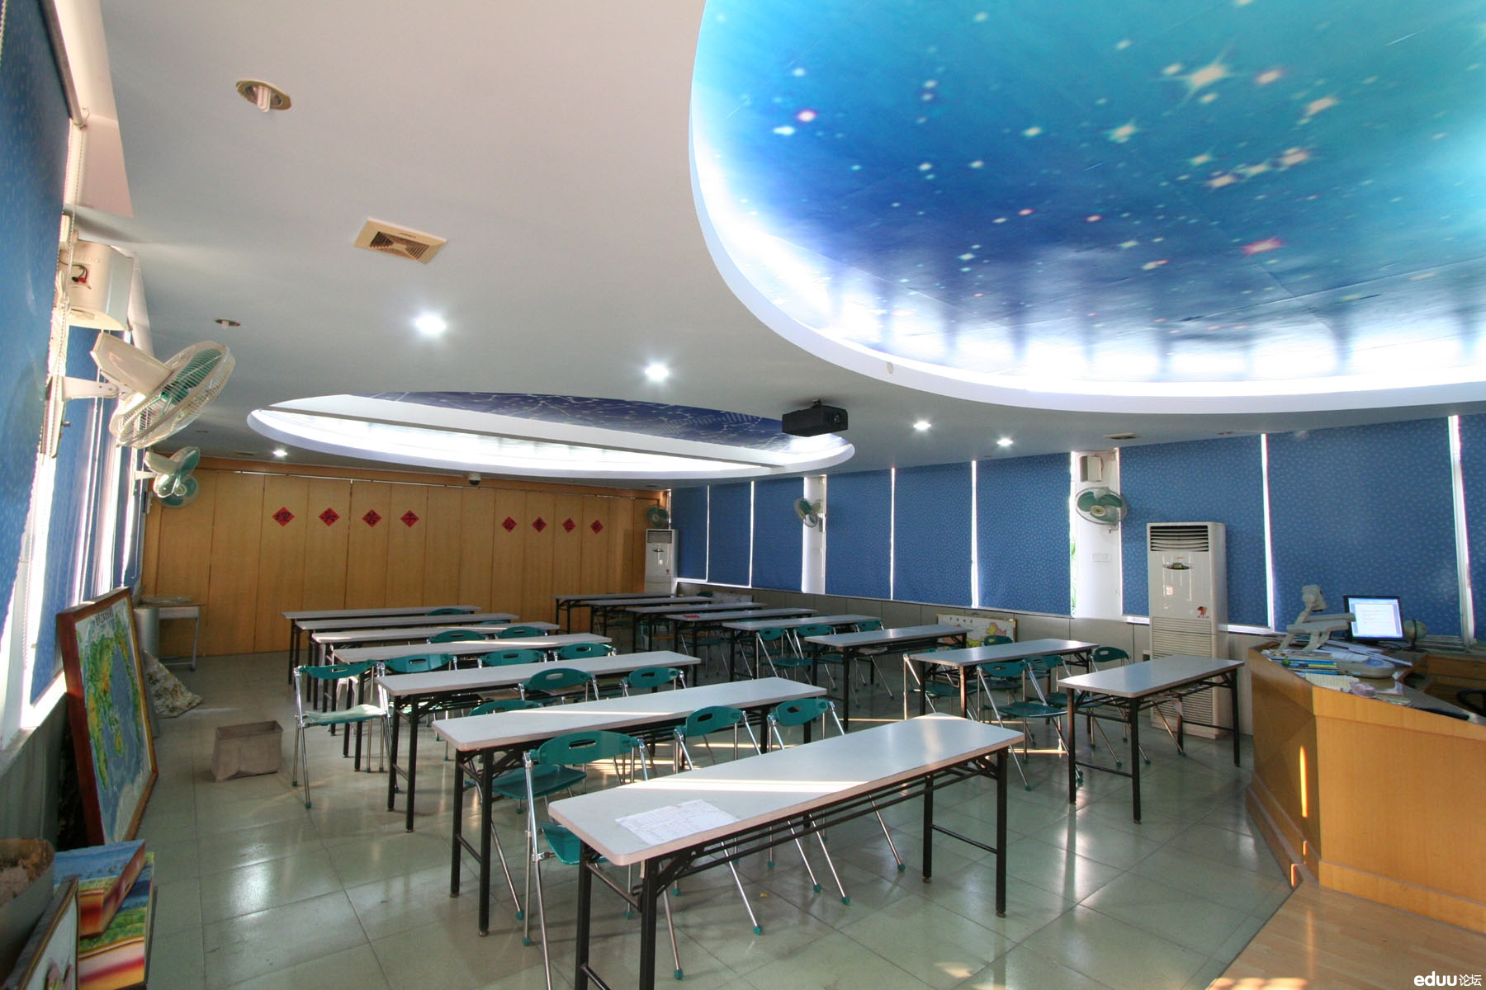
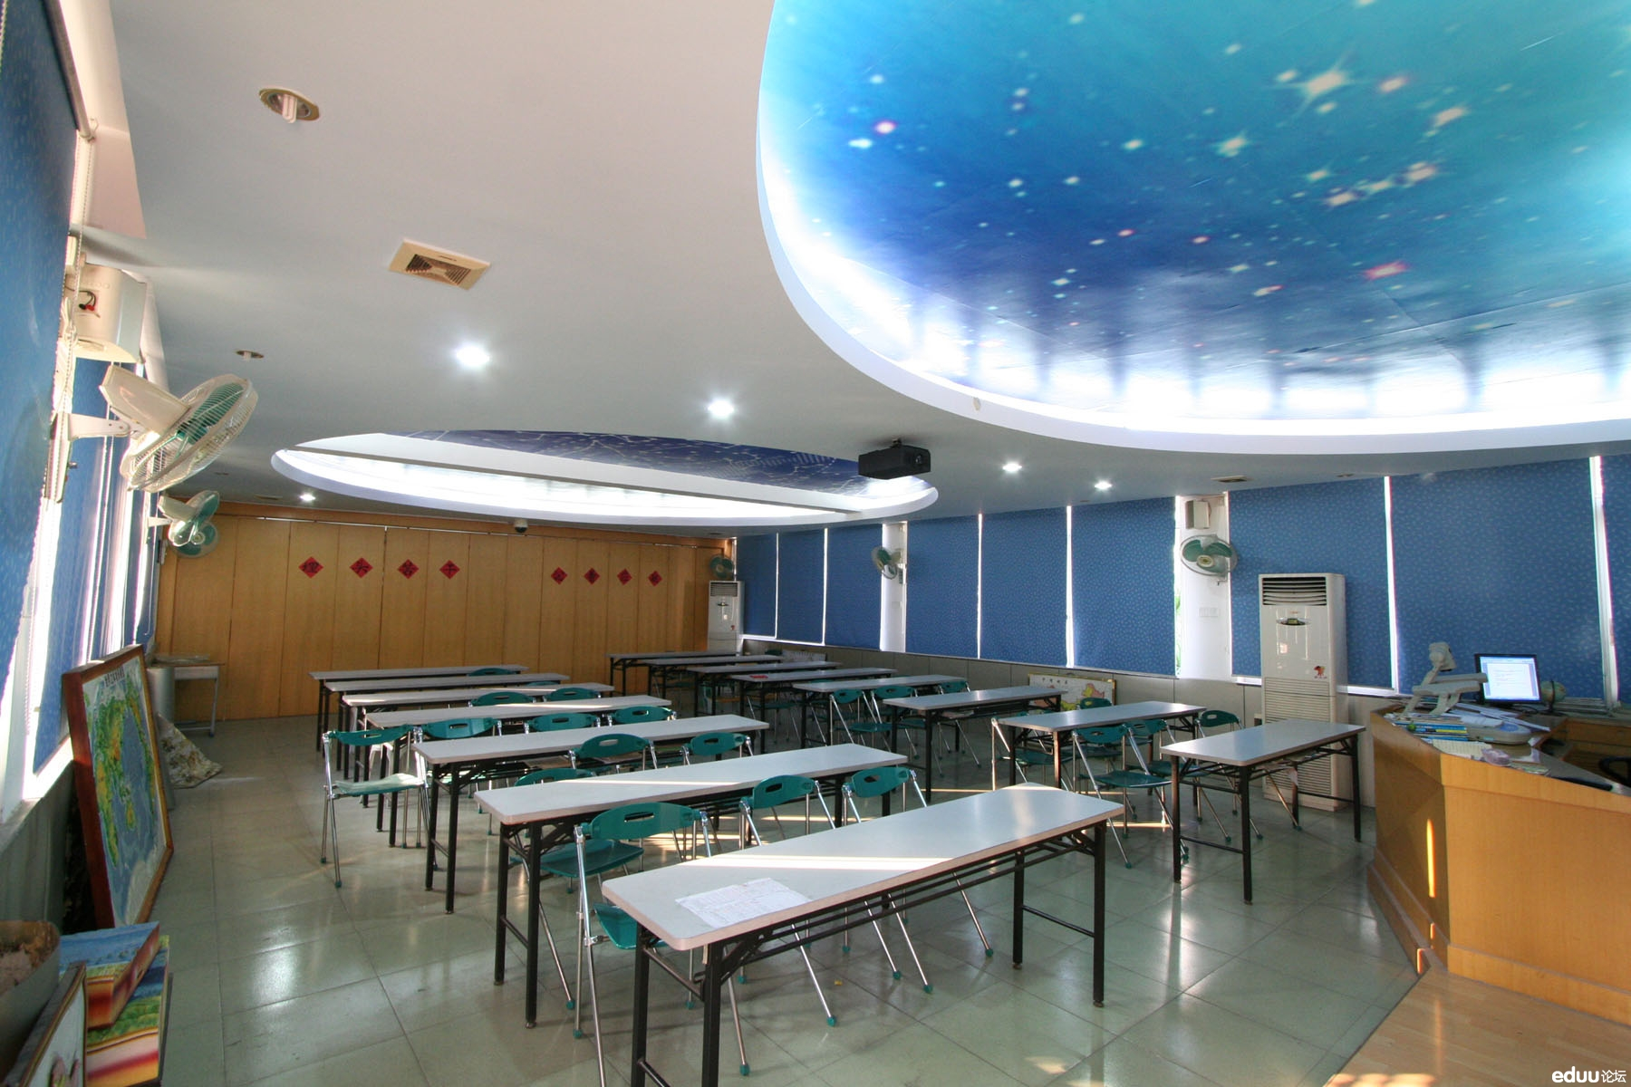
- storage bin (247, 749)
